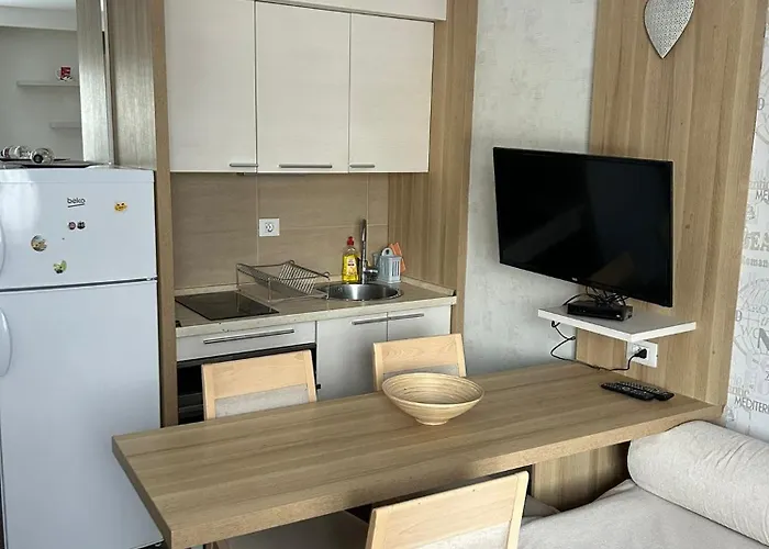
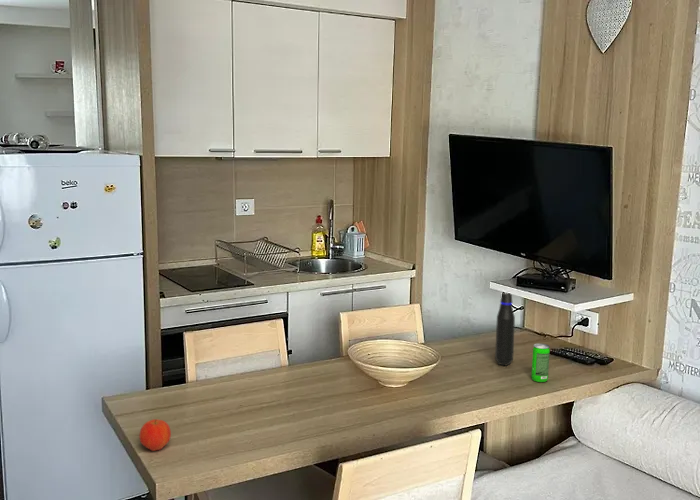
+ apple (155, 433)
+ water bottle (505, 329)
+ beverage can (540, 362)
